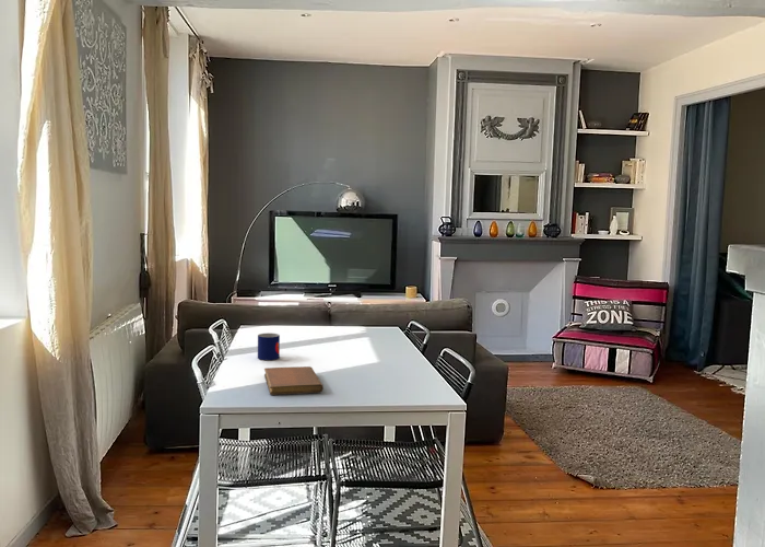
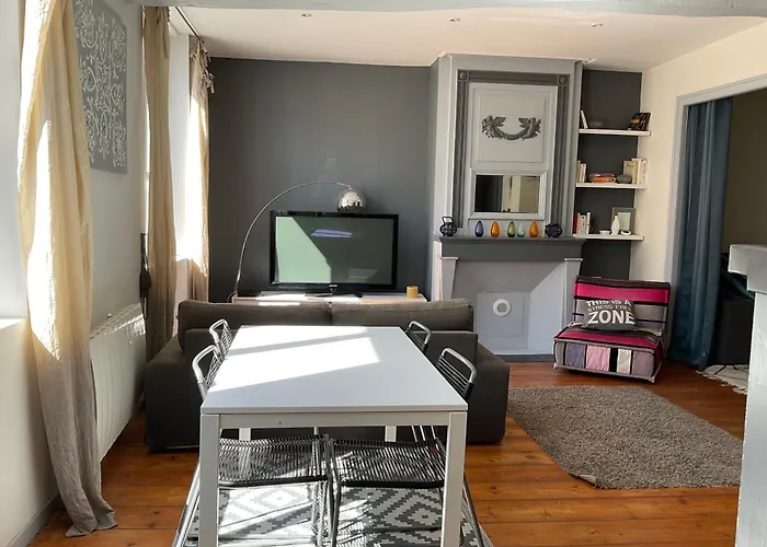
- mug (269, 345)
- notebook (292, 379)
